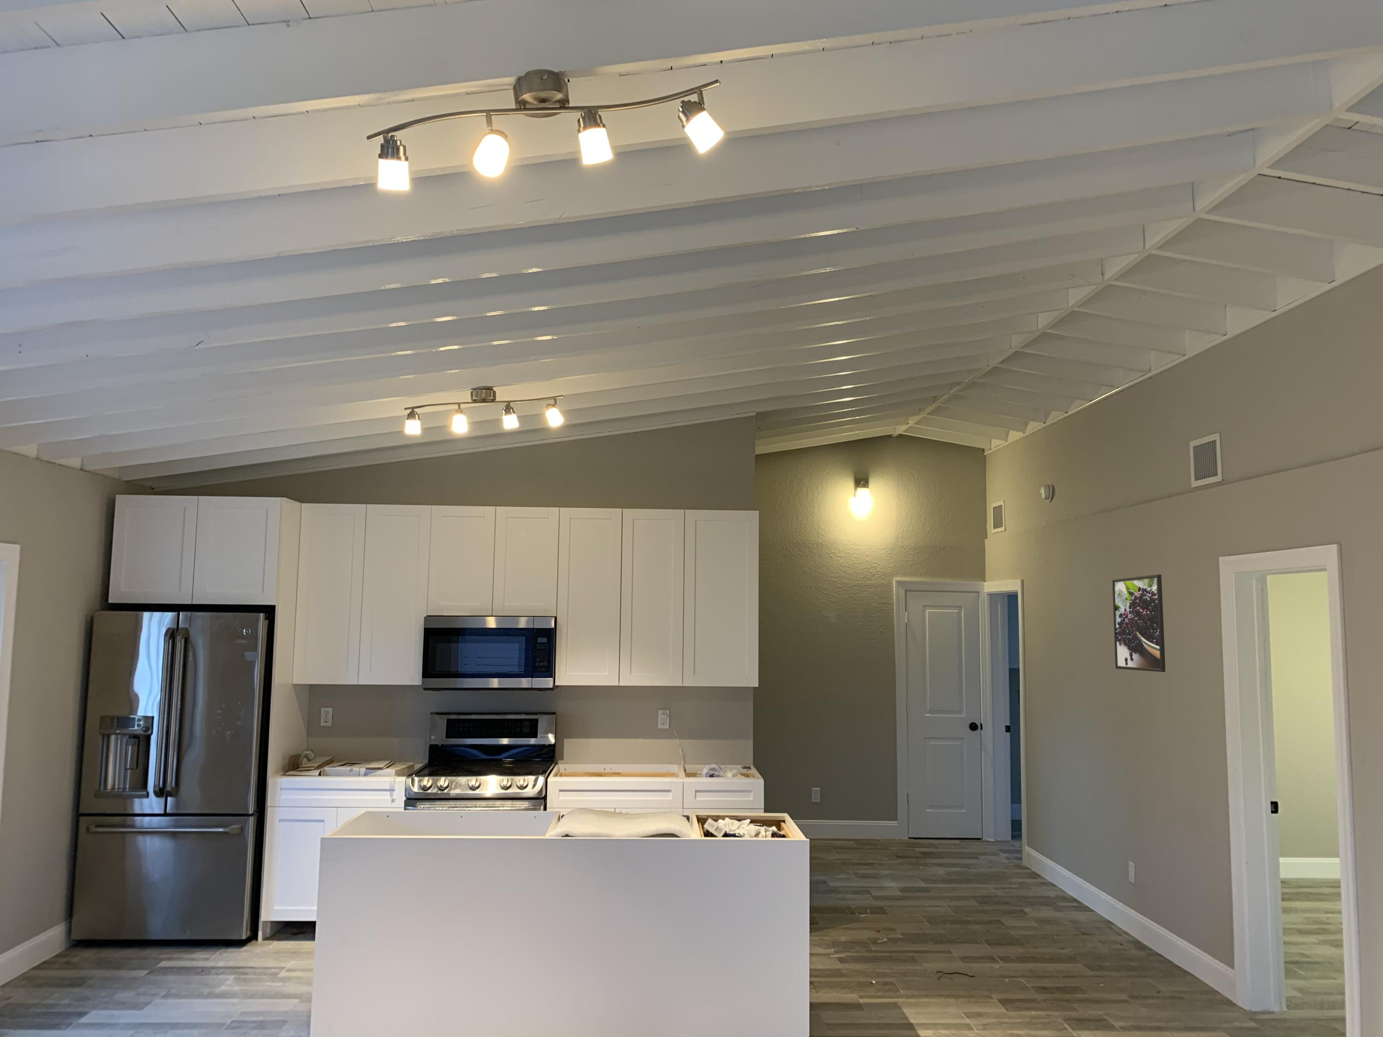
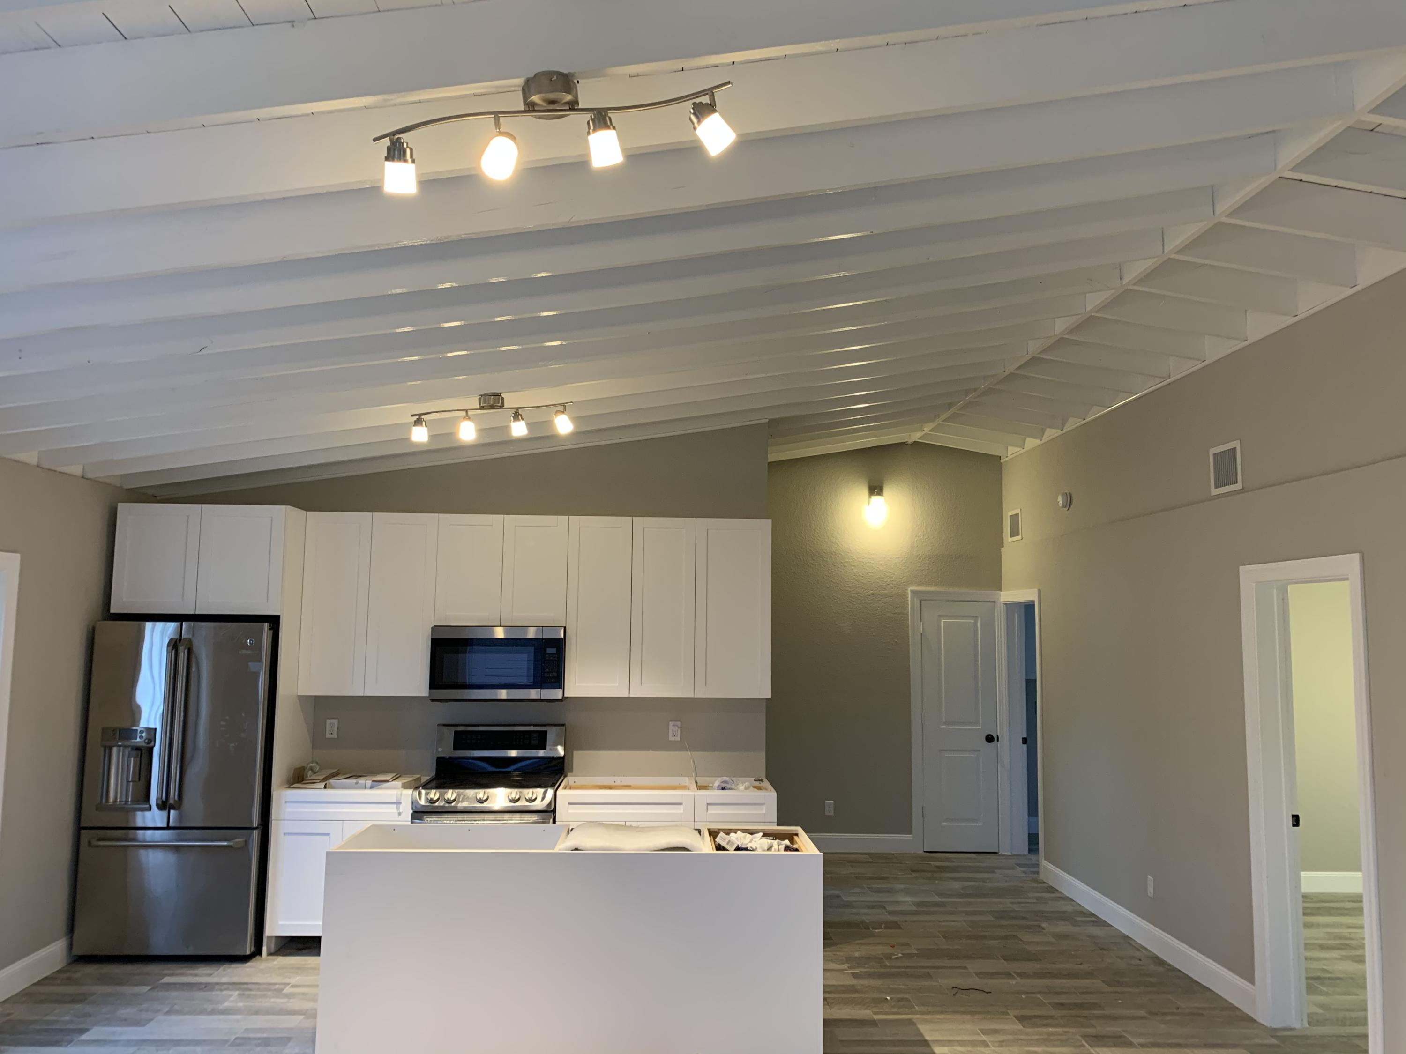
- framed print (1137, 623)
